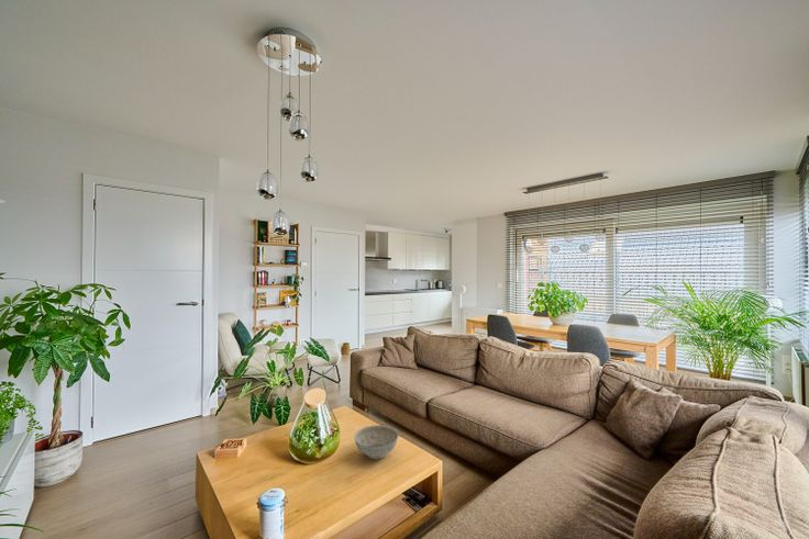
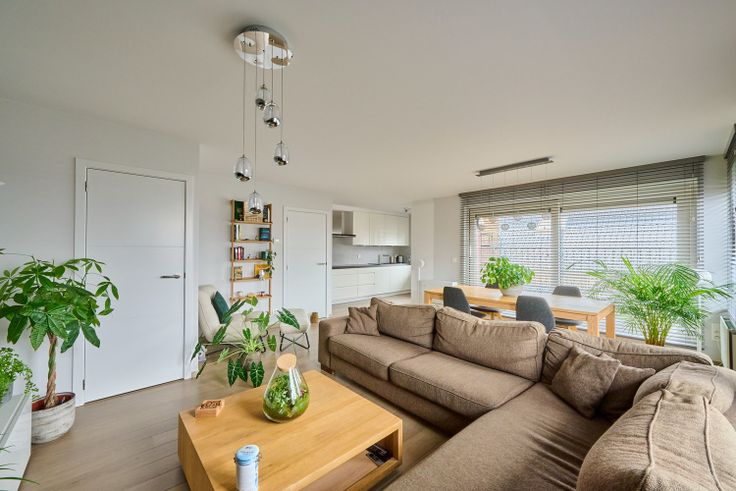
- decorative bowl (376, 445)
